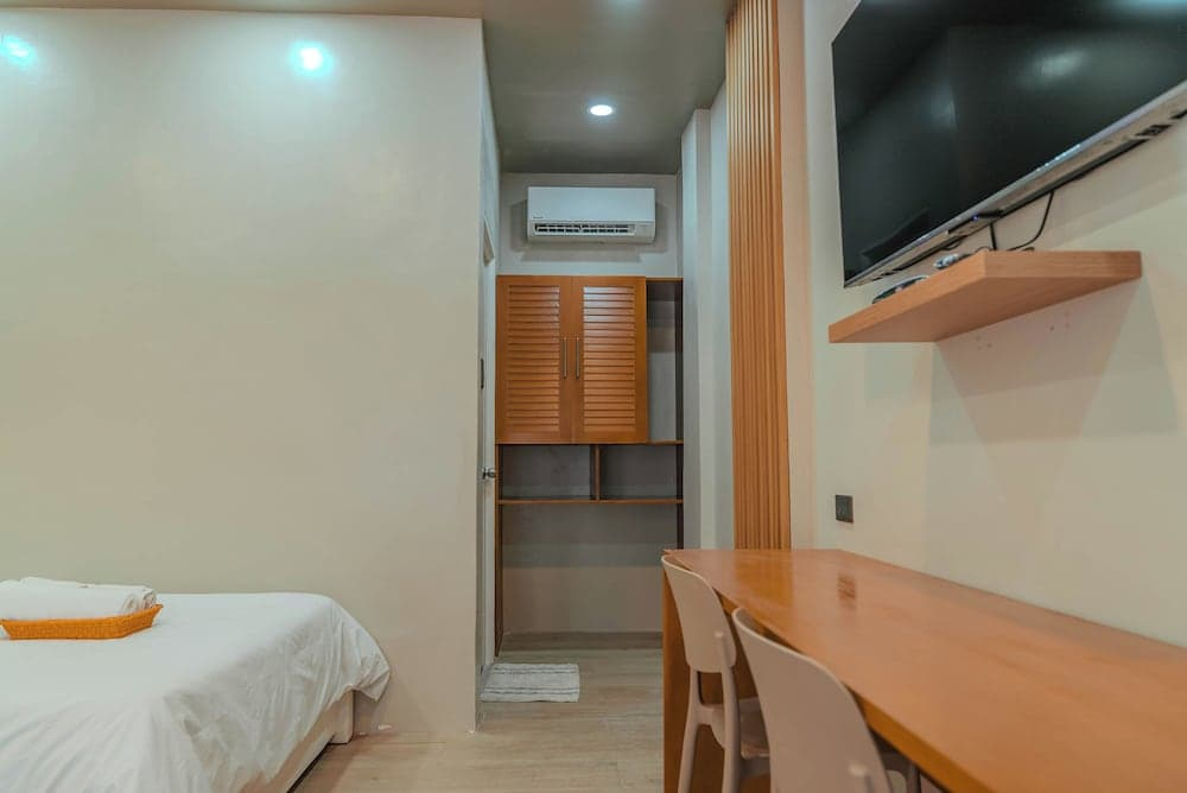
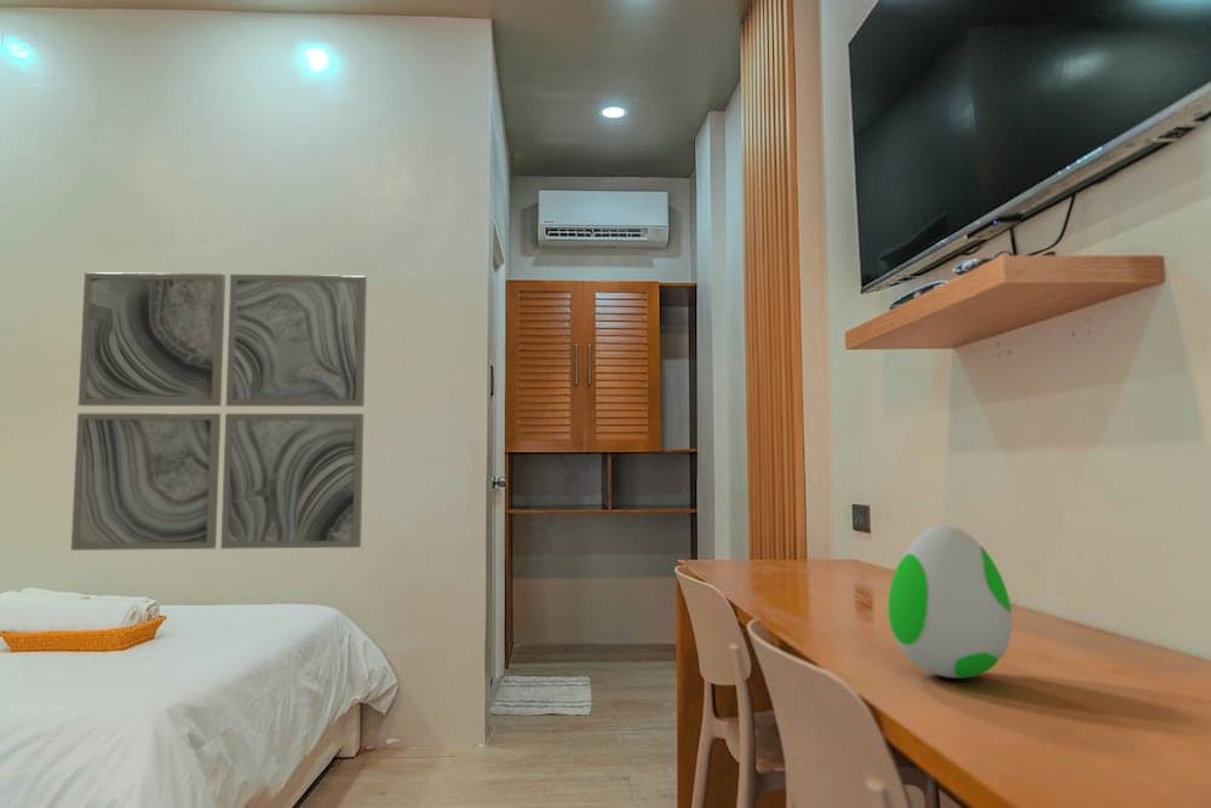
+ wall art (225, 414)
+ decorative egg (947, 599)
